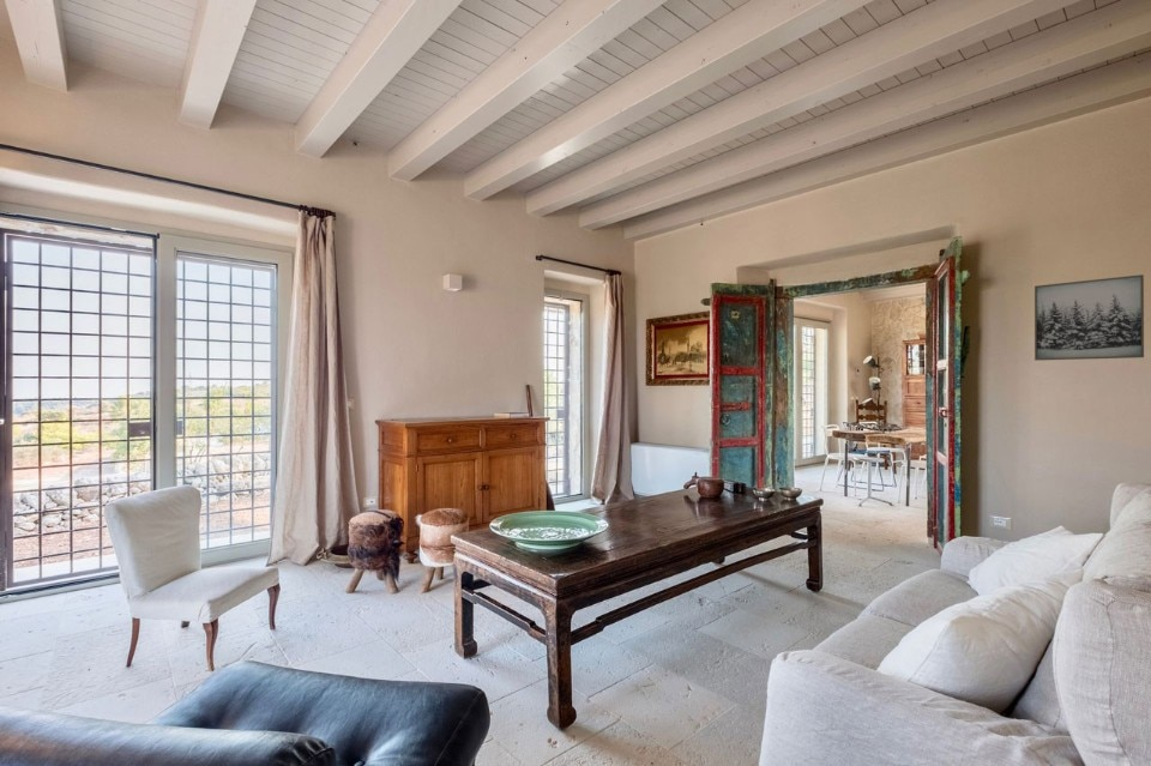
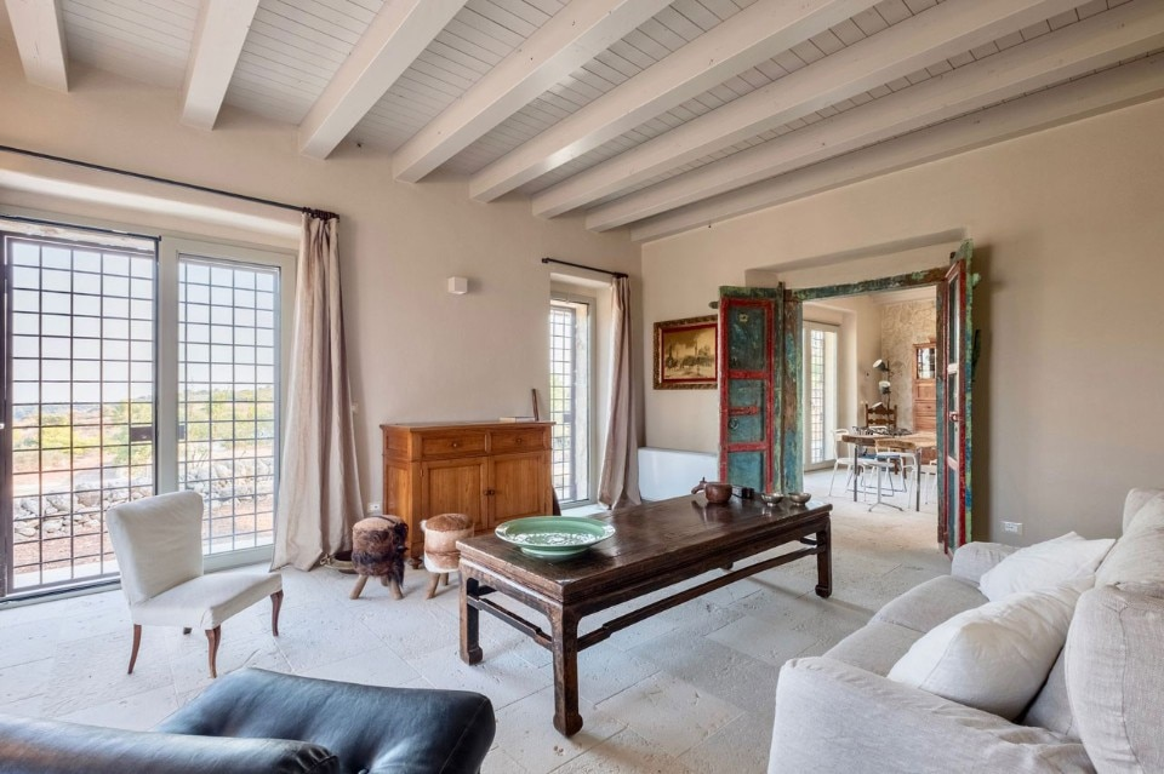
- wall art (1086, 319)
